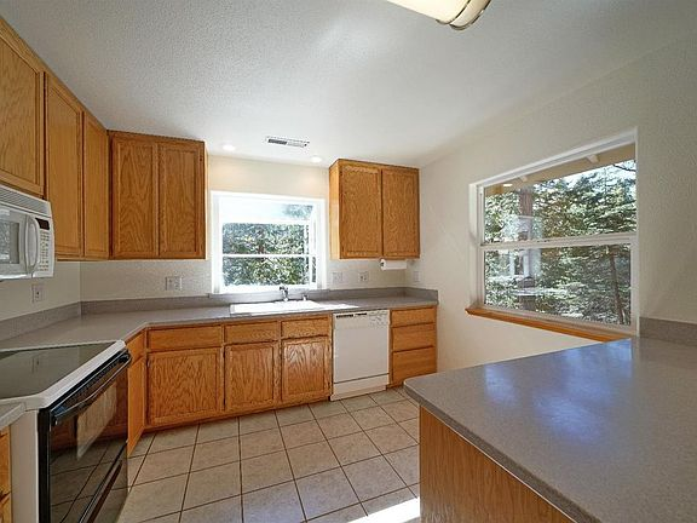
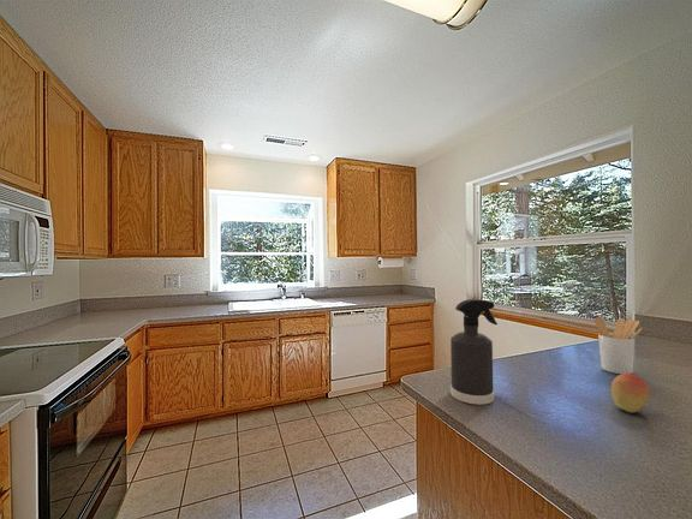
+ utensil holder (620, 344)
+ spray bottle (473, 346)
+ fruit (630, 392)
